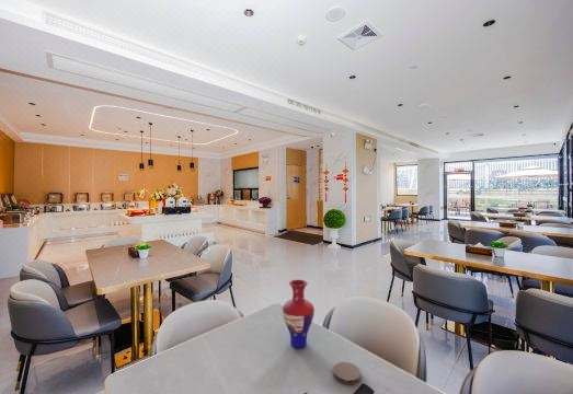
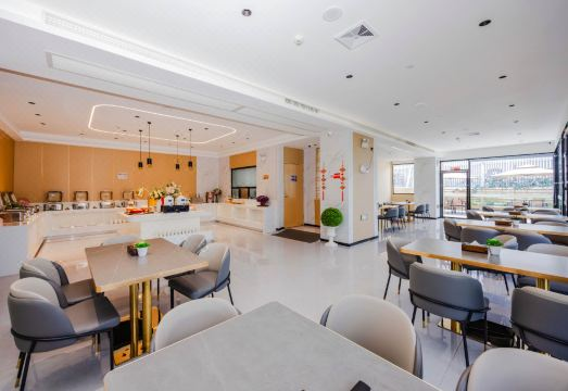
- vase (298, 313)
- coaster (346, 372)
